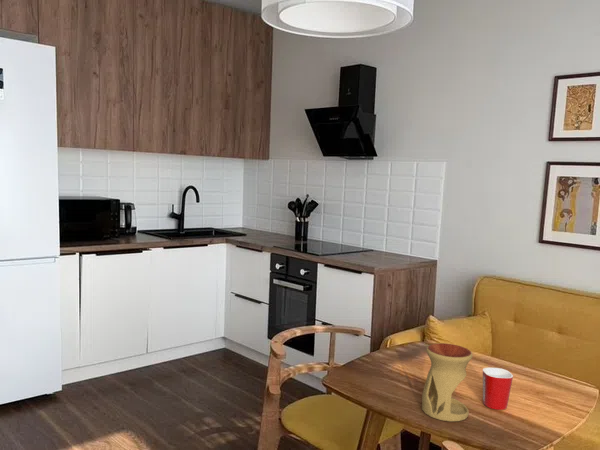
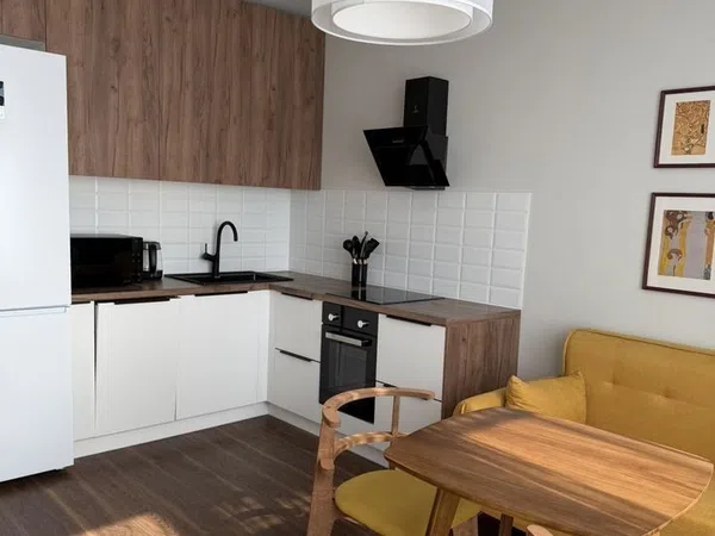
- mug (493, 386)
- oil burner (446, 380)
